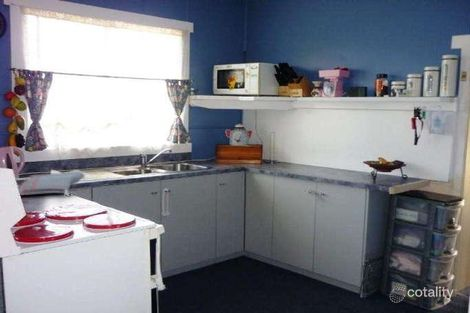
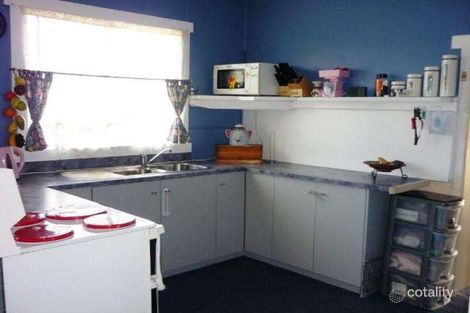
- shawl (45, 182)
